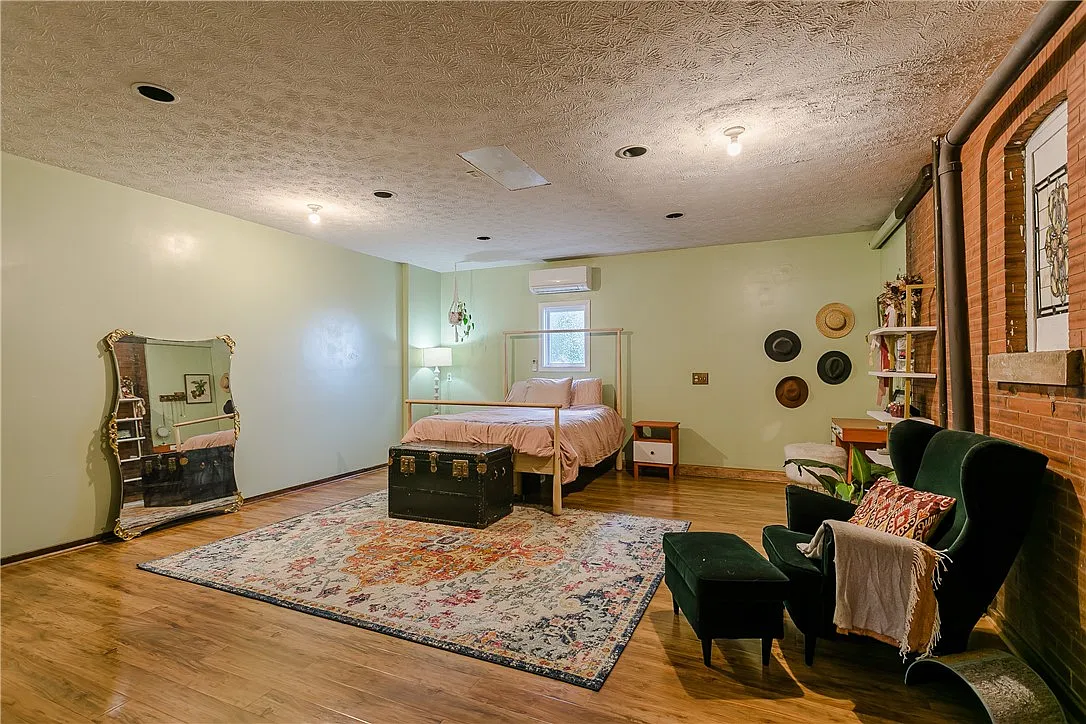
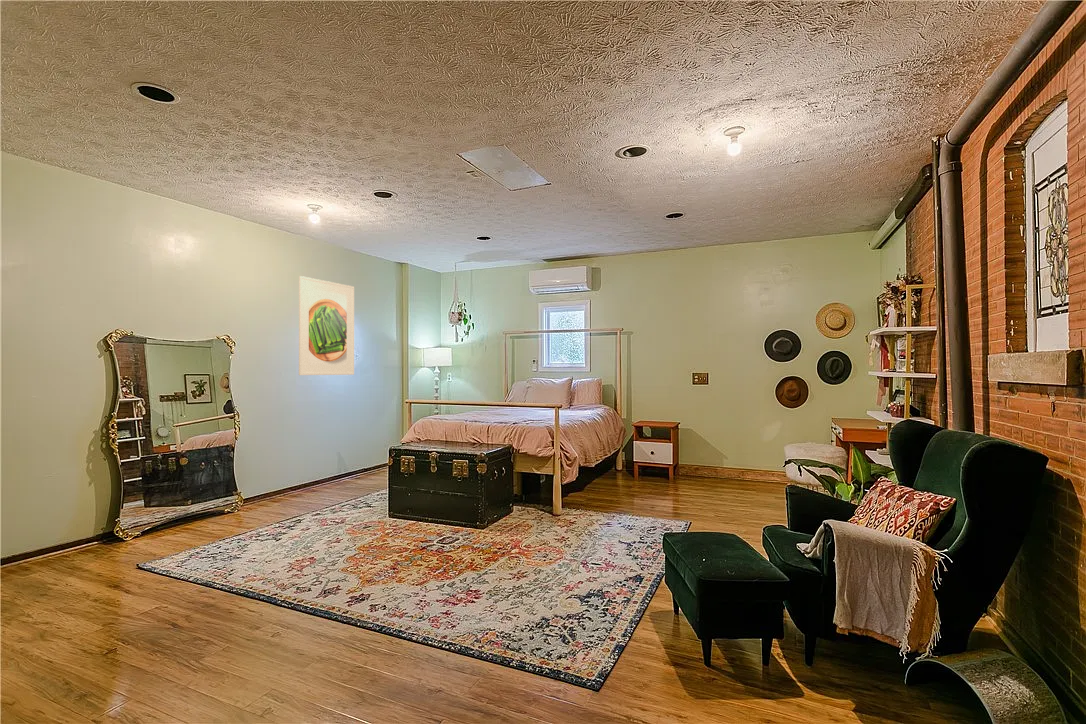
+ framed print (328, 328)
